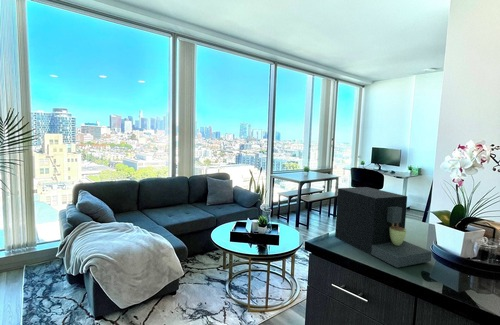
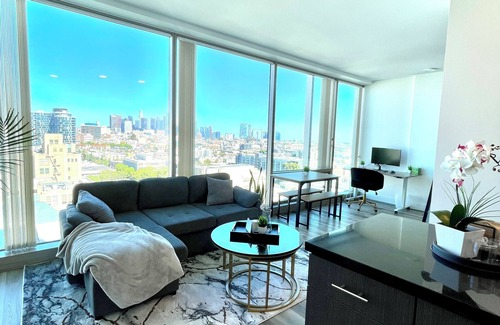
- coffee maker (379, 221)
